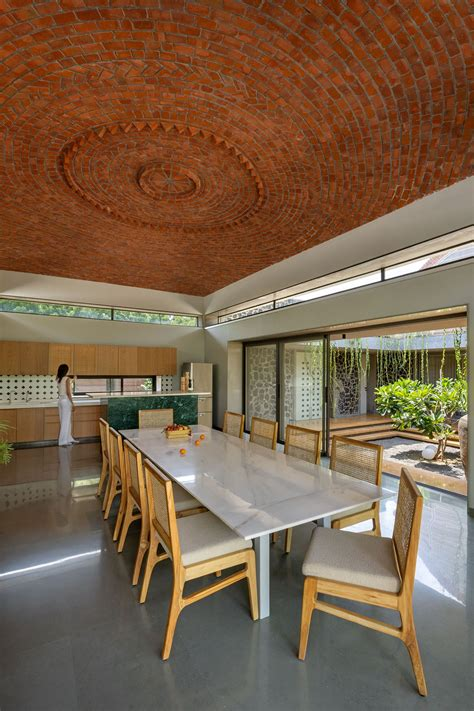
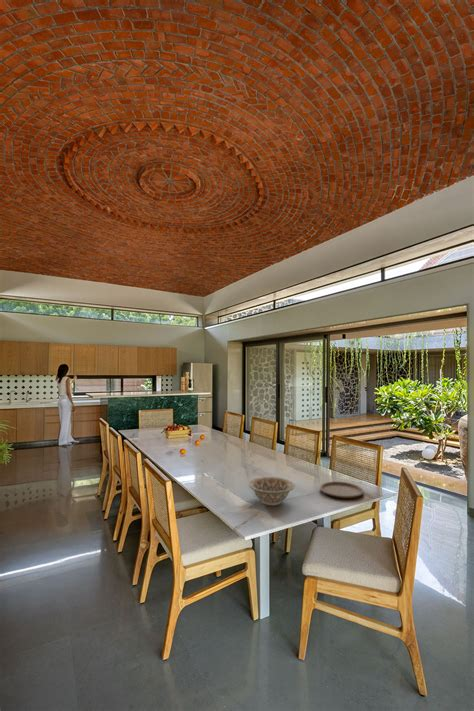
+ decorative bowl (271, 492)
+ plate (341, 490)
